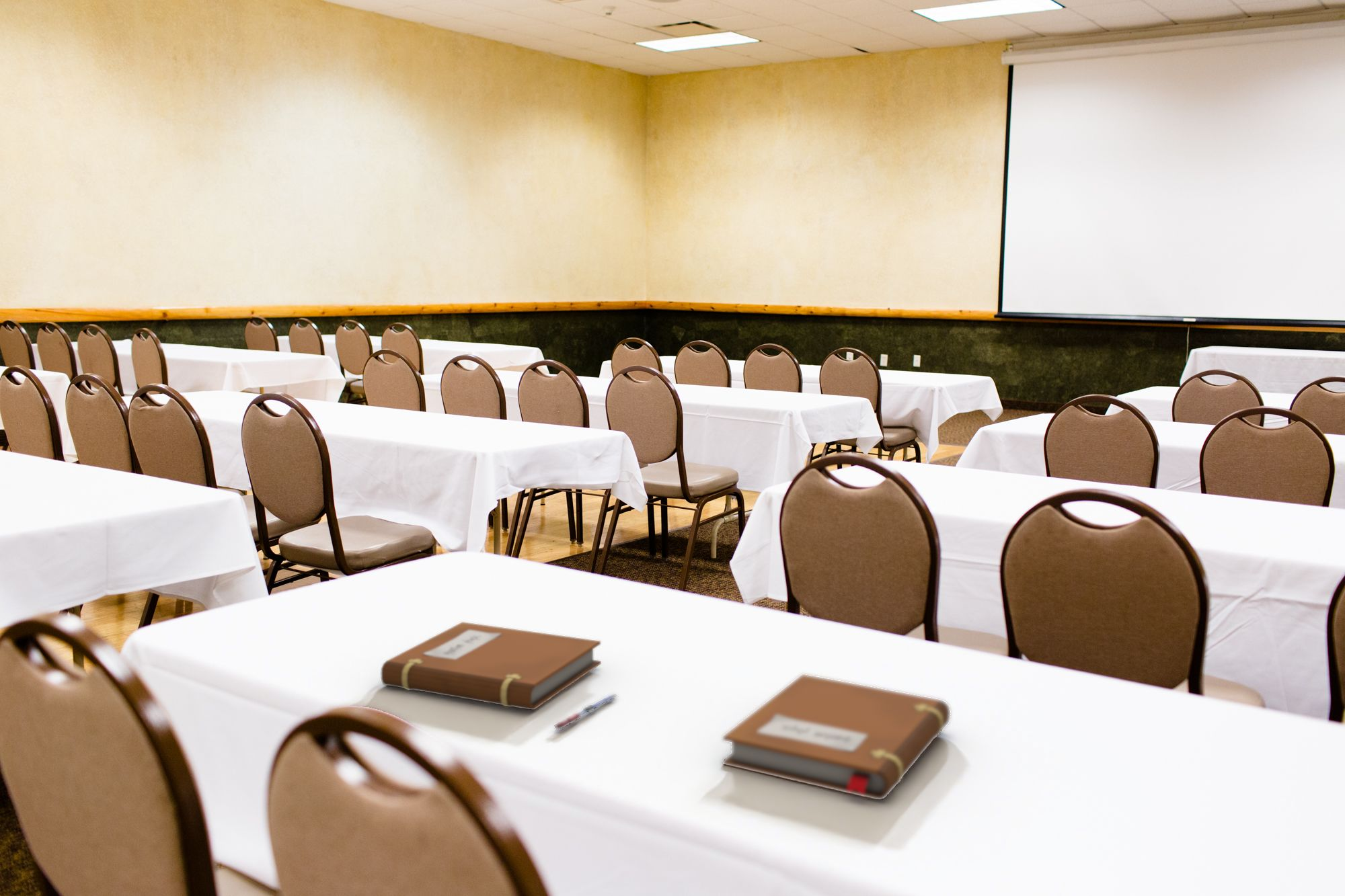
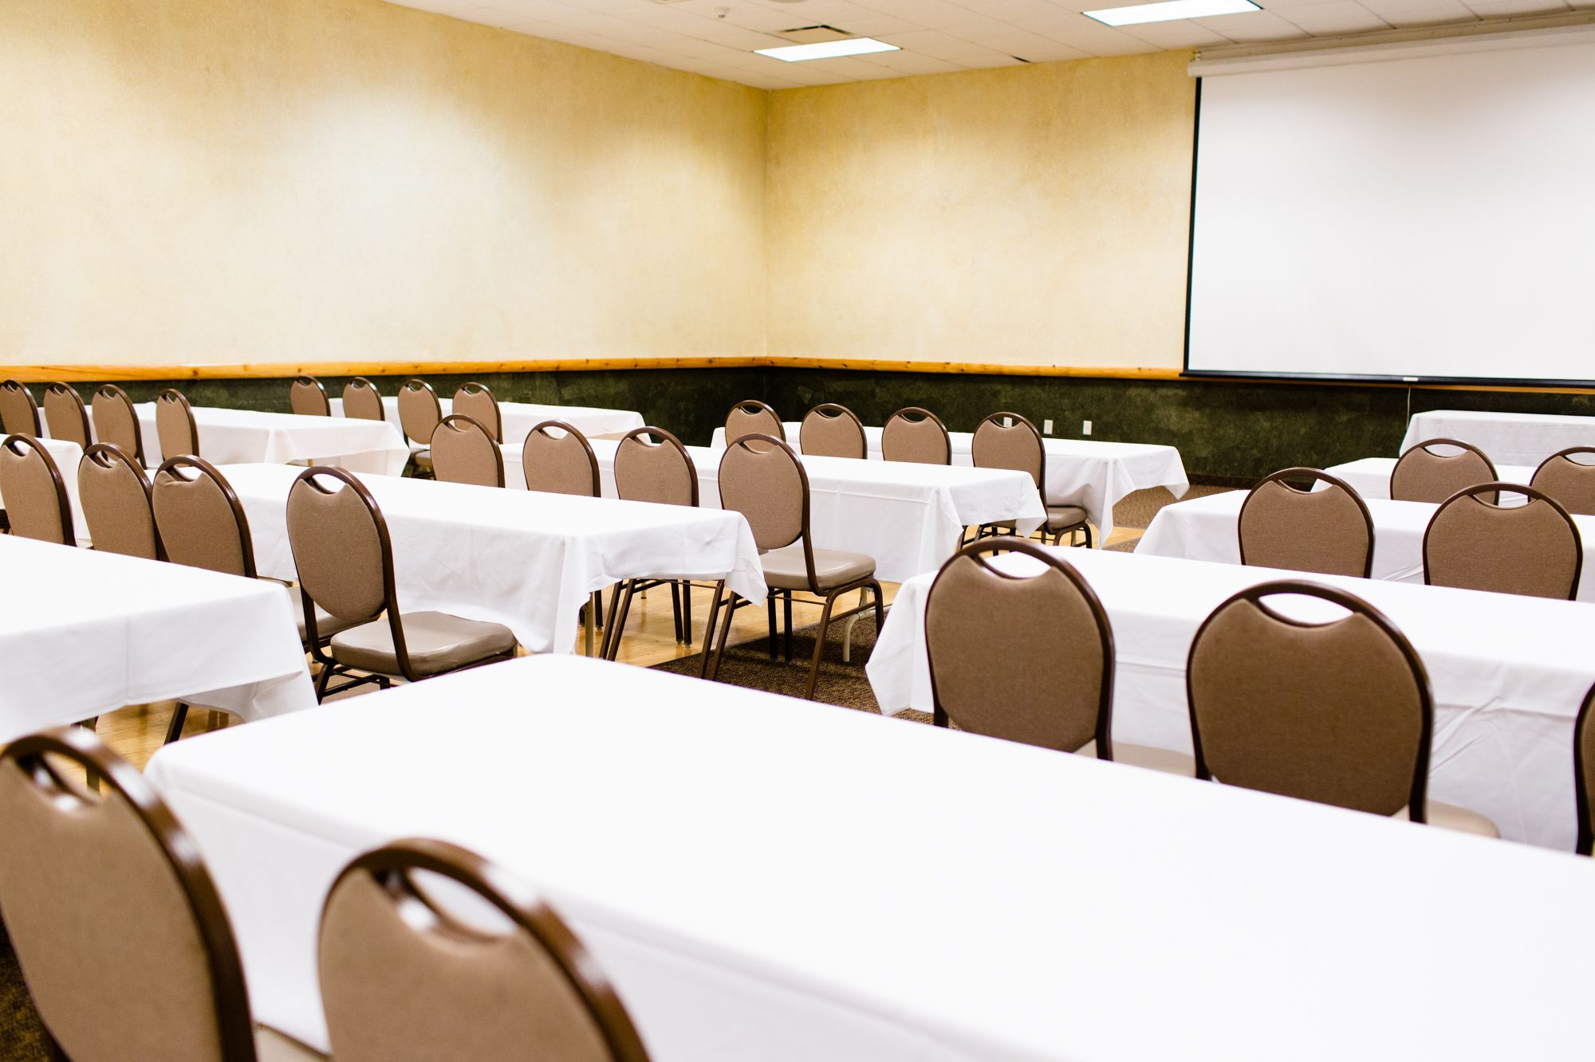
- pen (587, 709)
- notebook (489, 663)
- notebook (839, 733)
